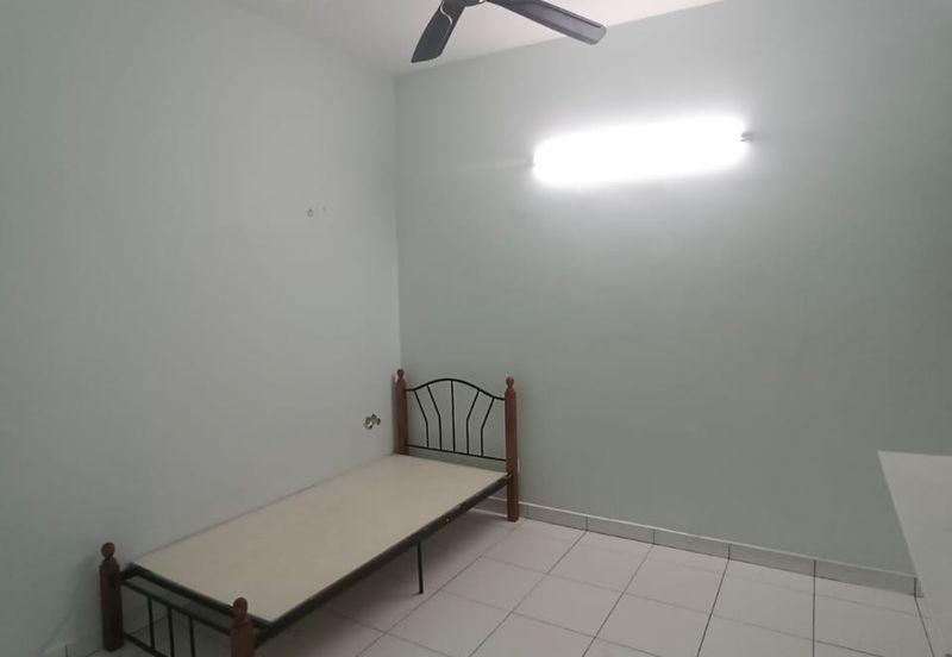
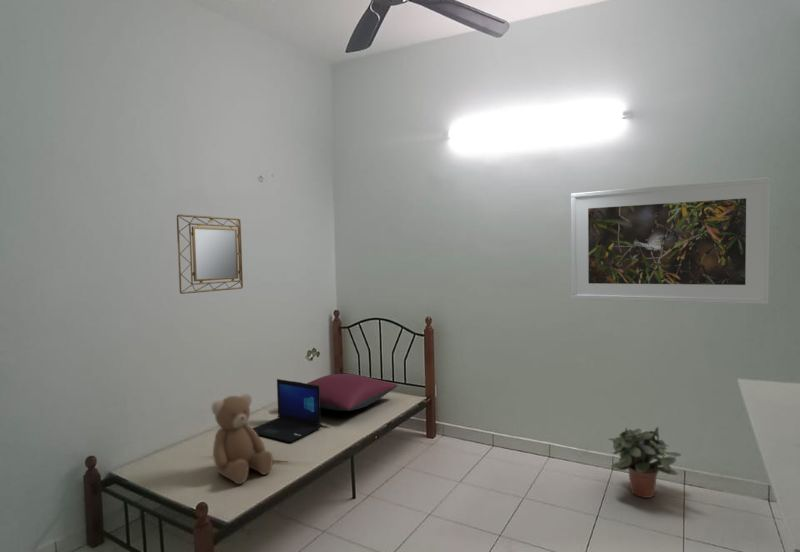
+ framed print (661, 244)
+ pillow (342, 390)
+ teddy bear (239, 435)
+ home mirror (214, 253)
+ potted plant (643, 459)
+ laptop (283, 408)
